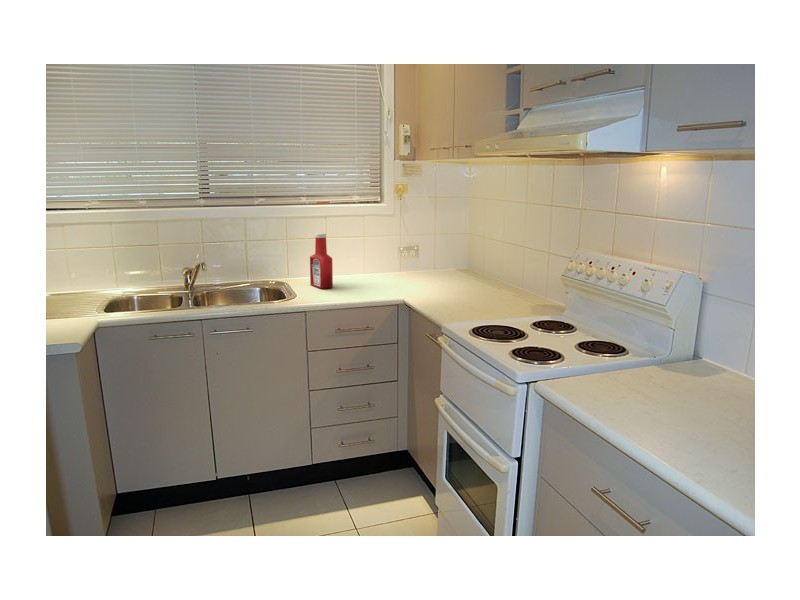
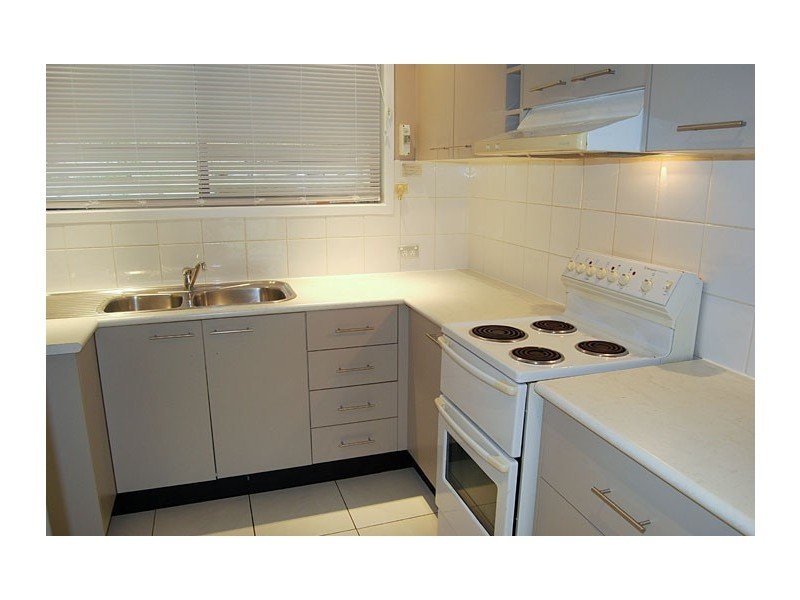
- soap bottle (321, 260)
